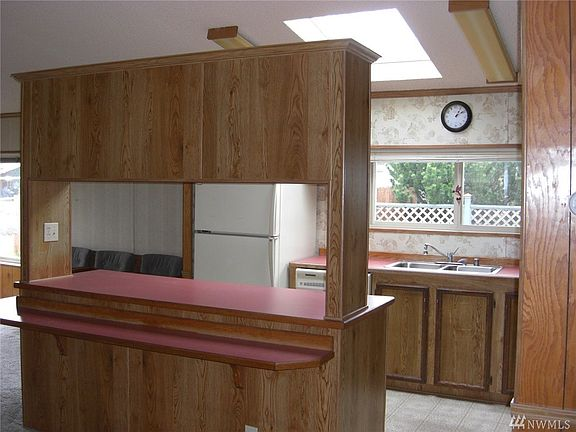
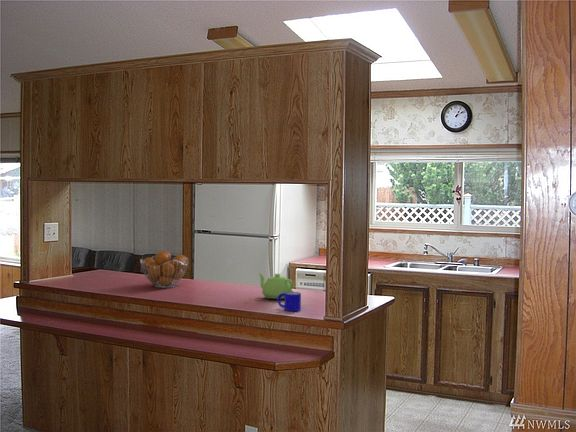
+ teapot (275, 285)
+ mug (288, 301)
+ fruit basket (164, 268)
